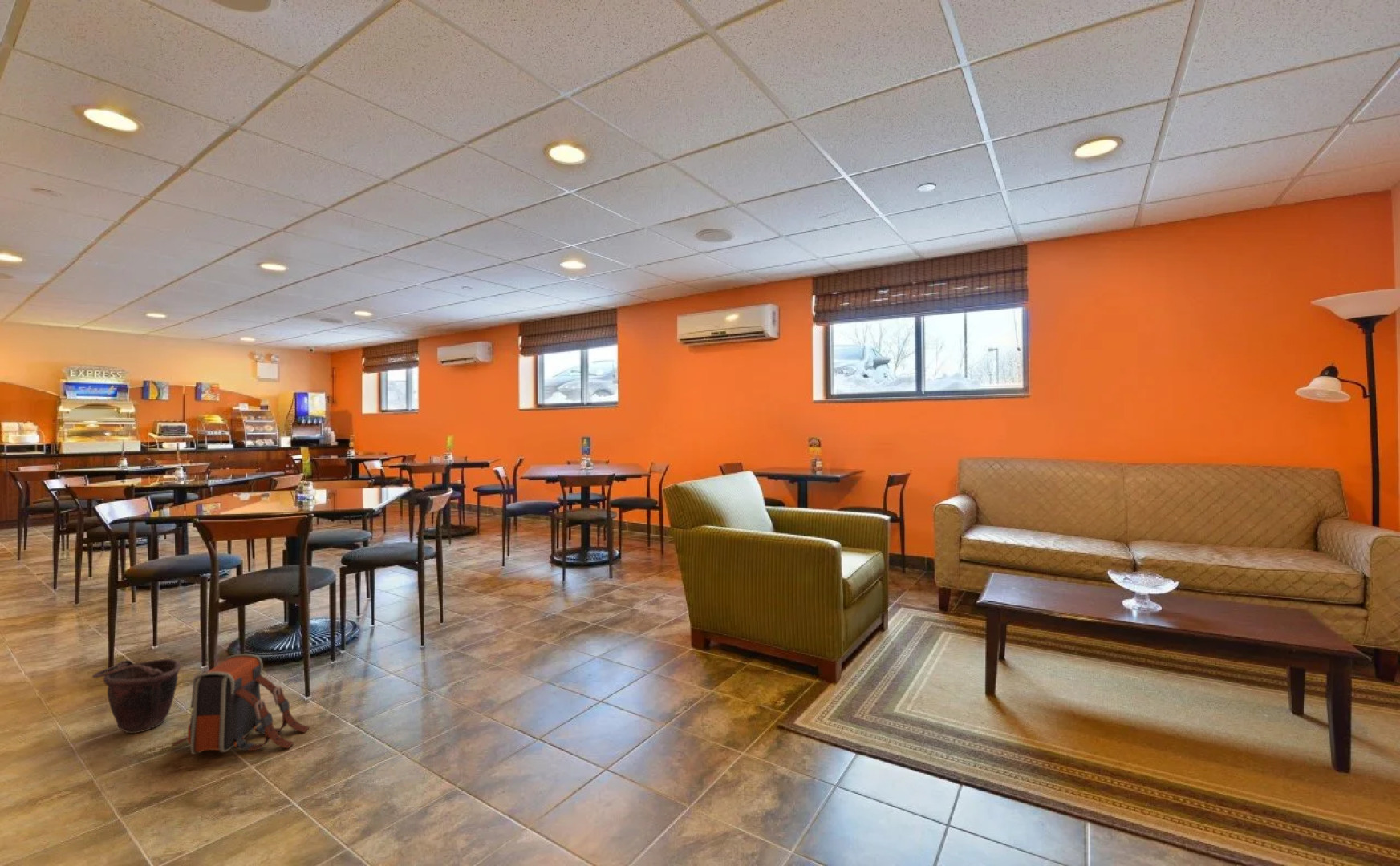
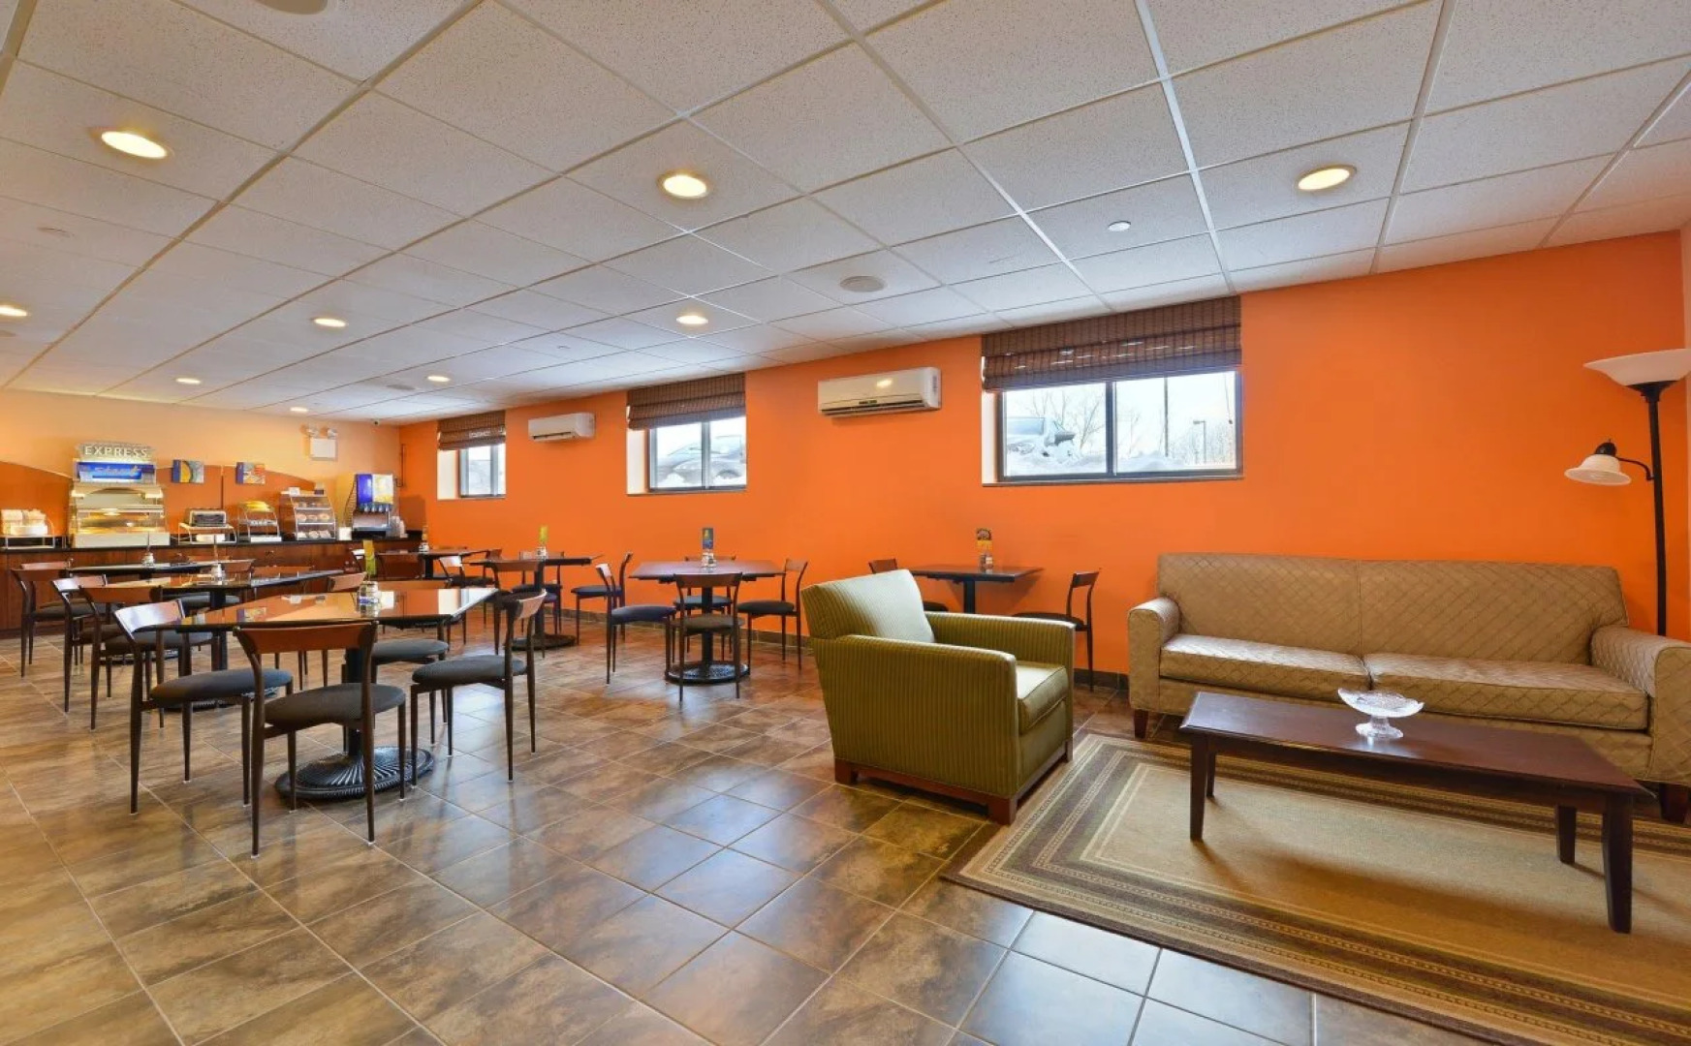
- bucket (136, 694)
- backpack (238, 702)
